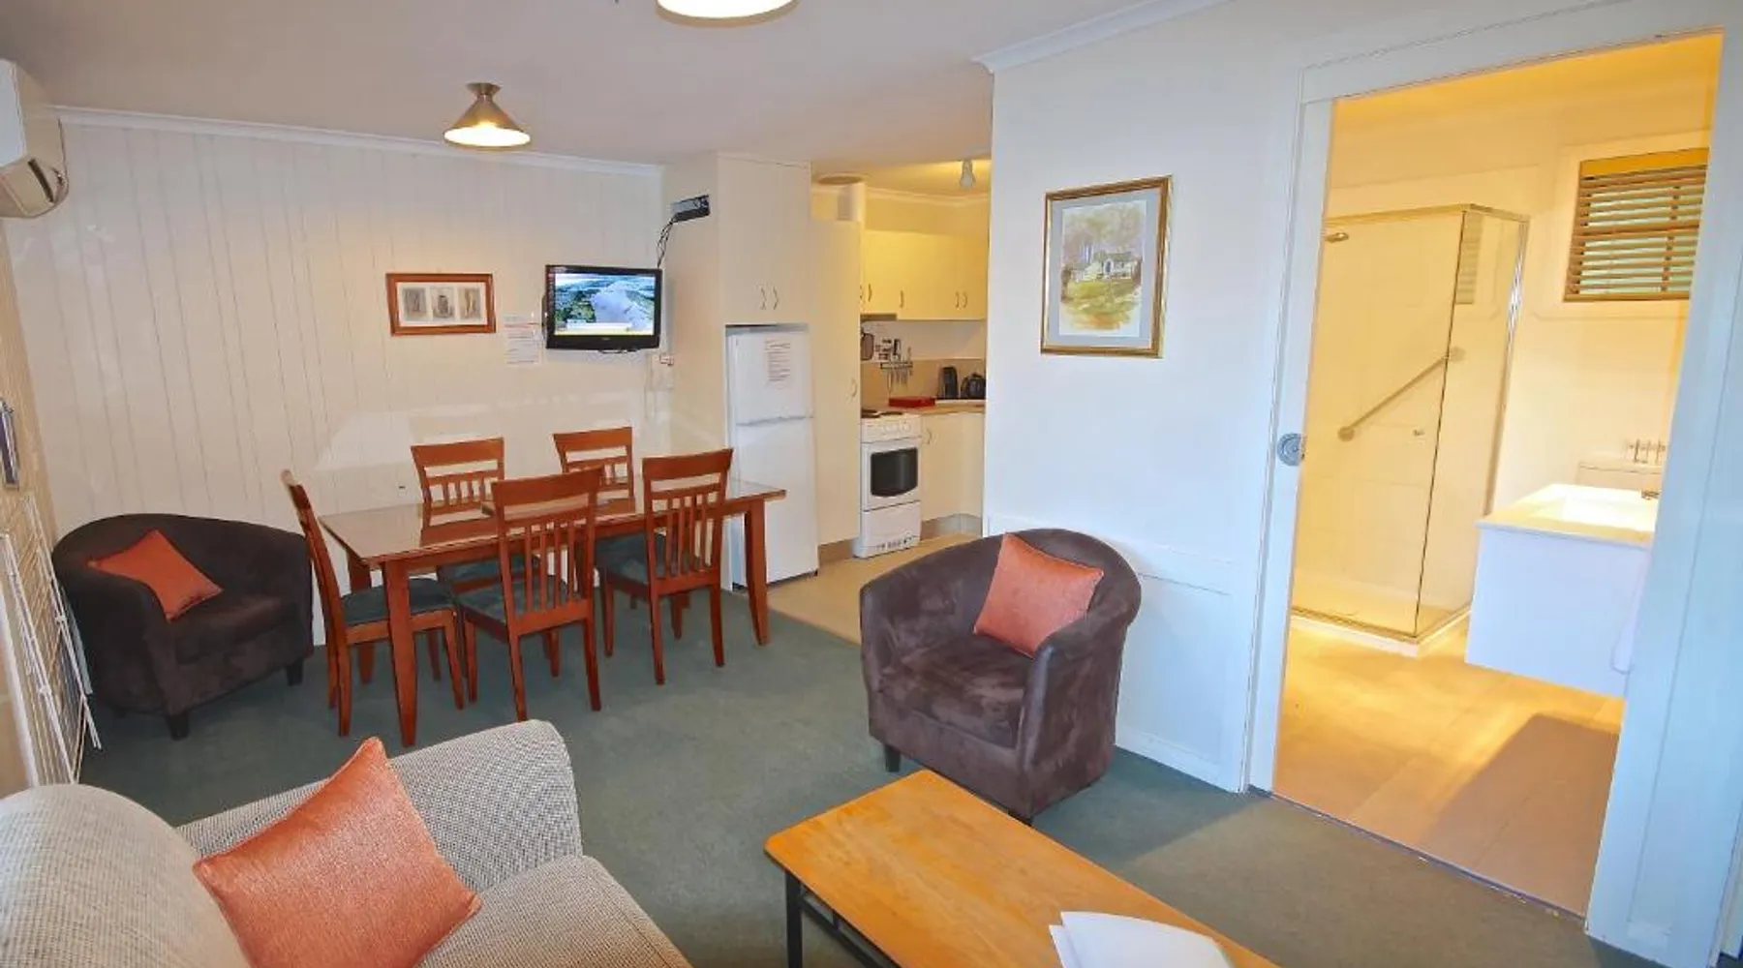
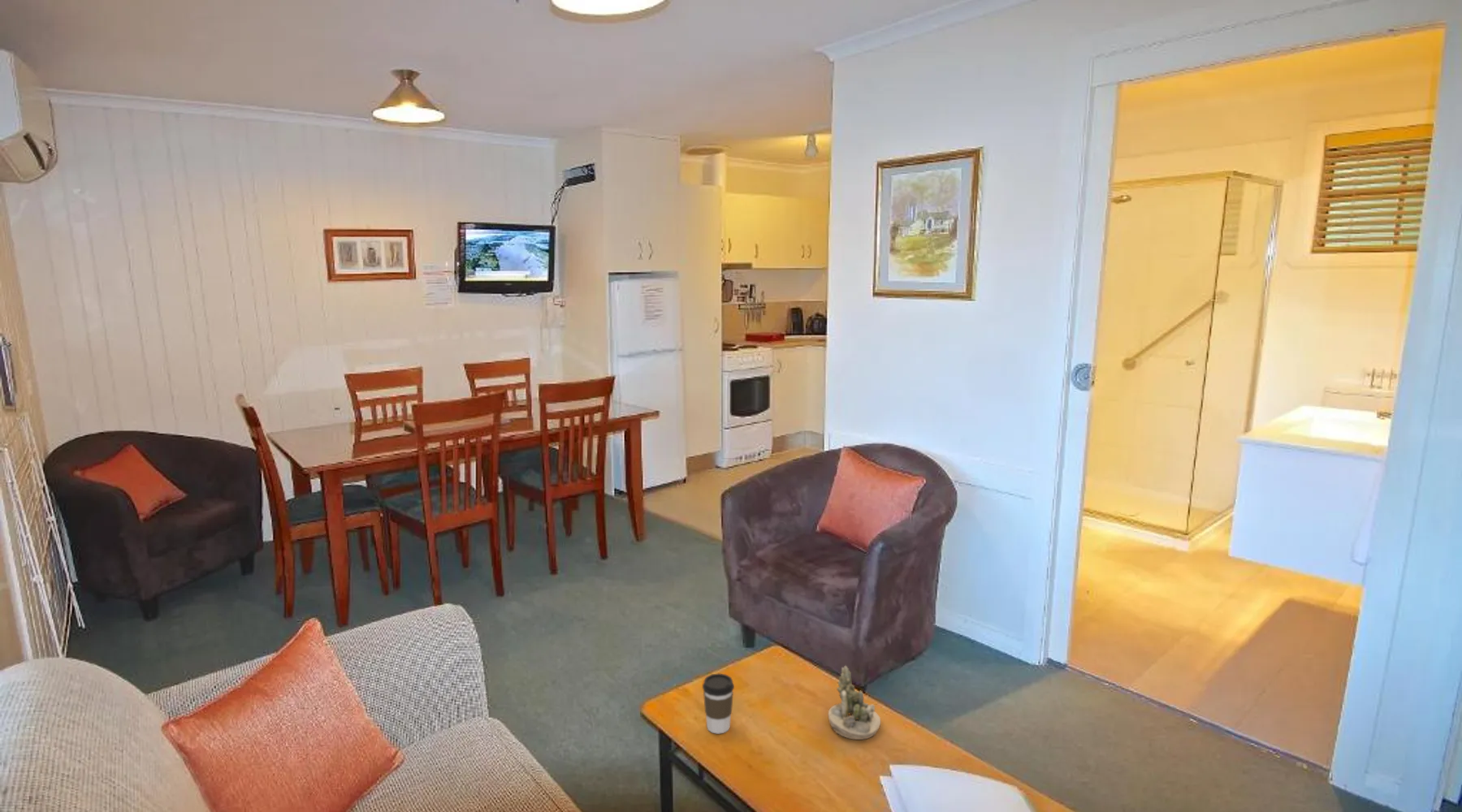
+ coffee cup (718, 704)
+ succulent planter (854, 697)
